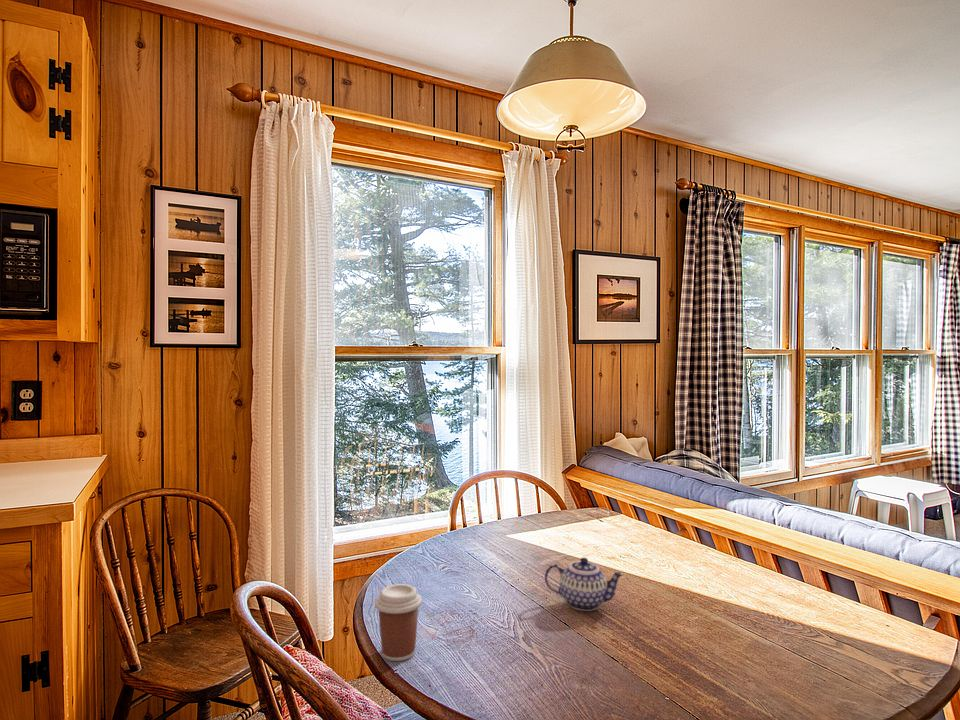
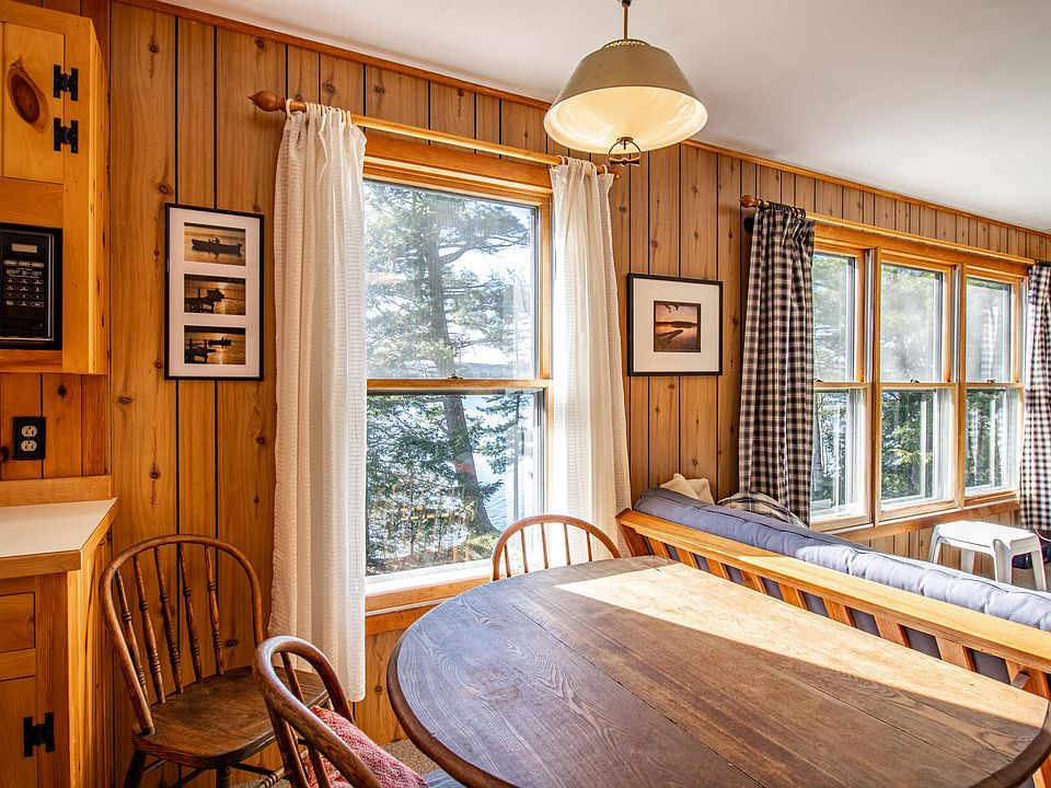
- teapot (583, 581)
- coffee cup (398, 621)
